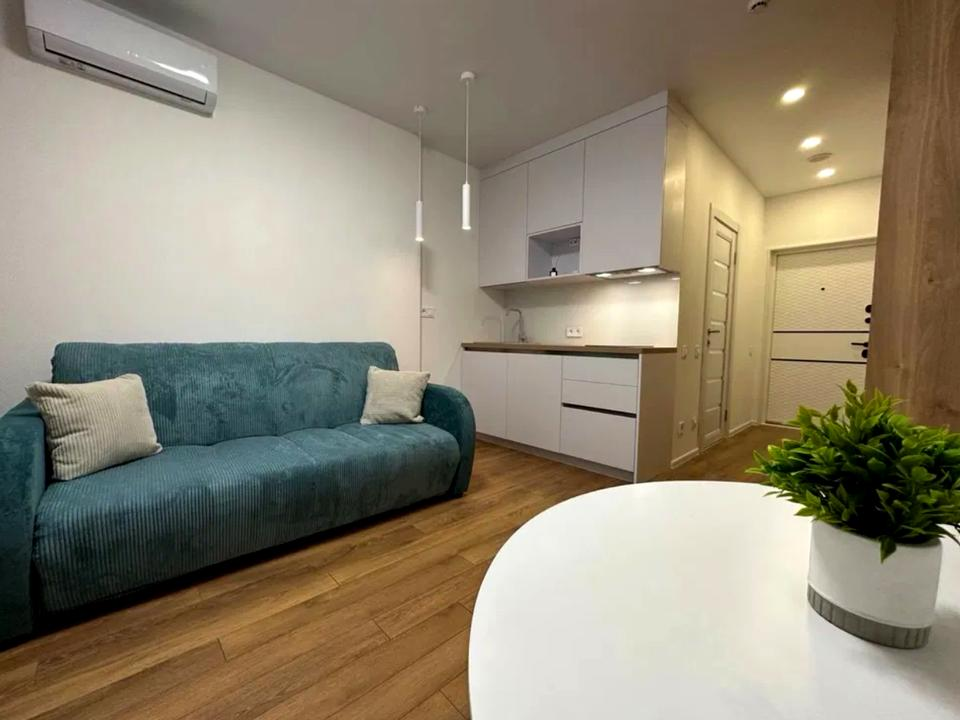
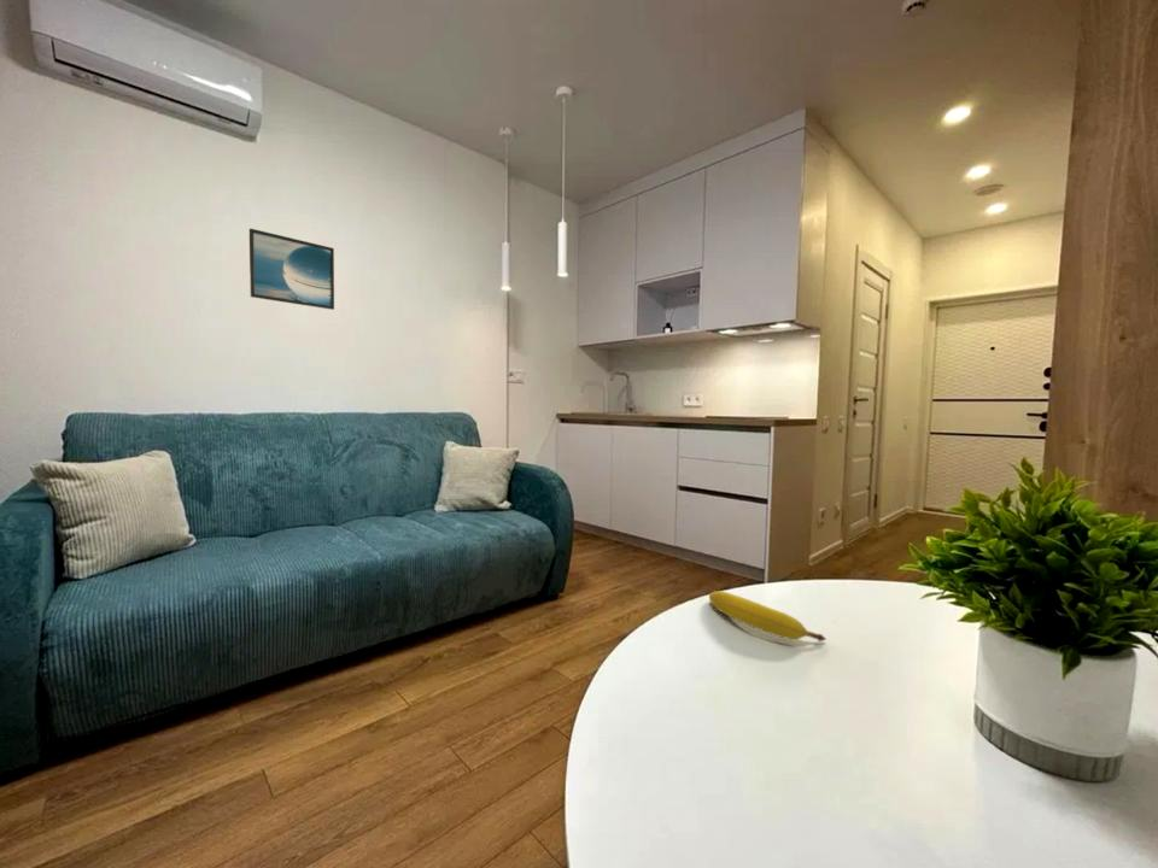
+ fruit (754, 610)
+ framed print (293, 271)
